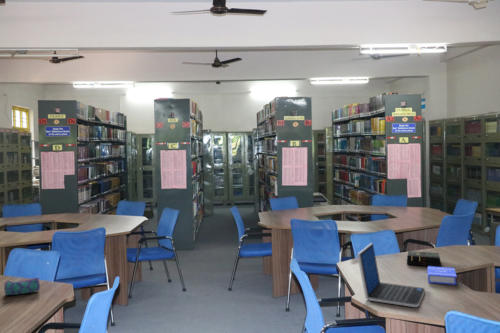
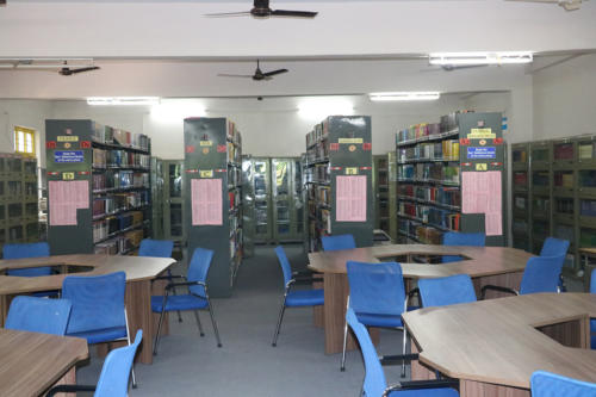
- pencil case (22, 286)
- book (441, 275)
- laptop (388, 283)
- book (423, 258)
